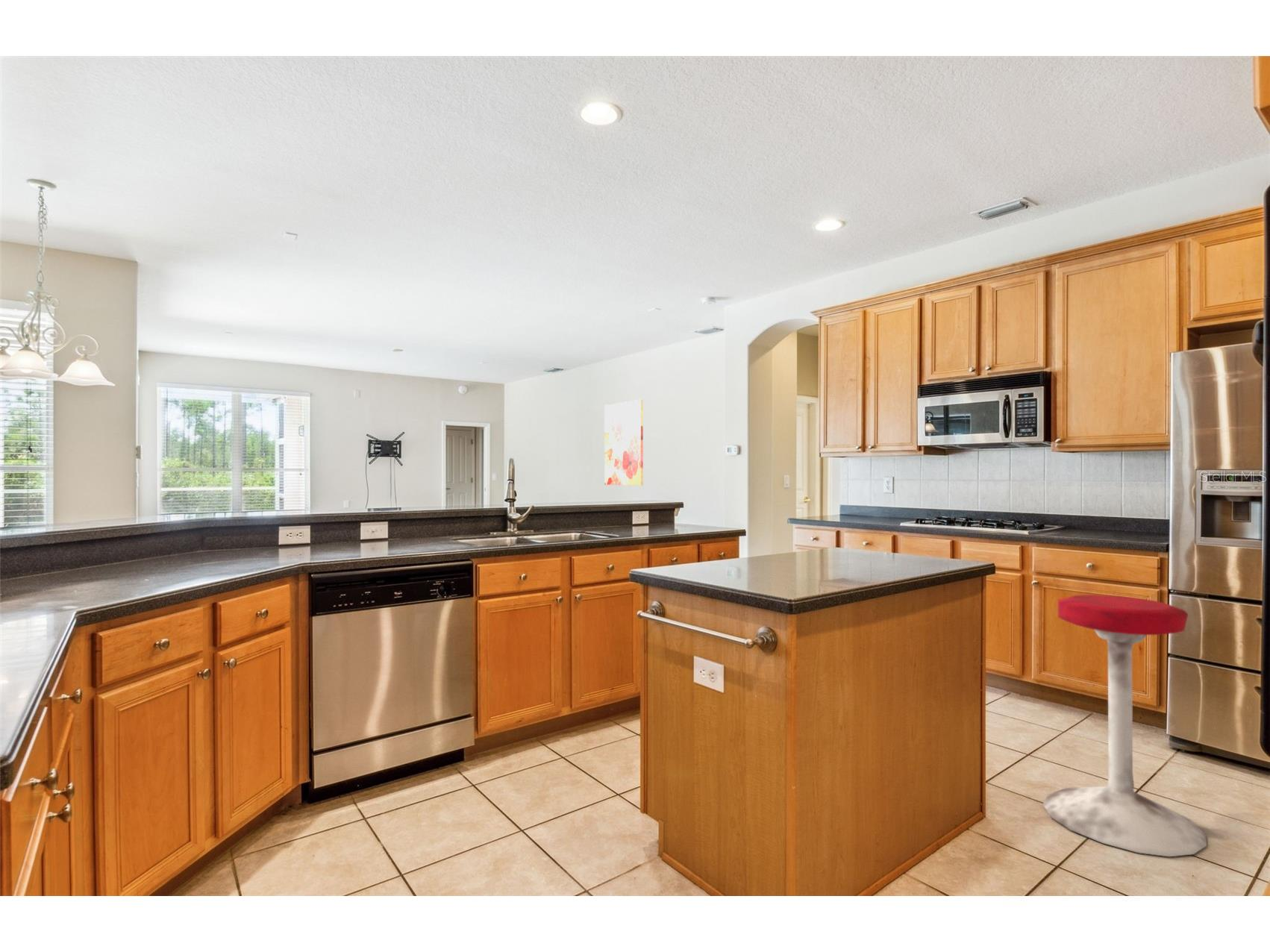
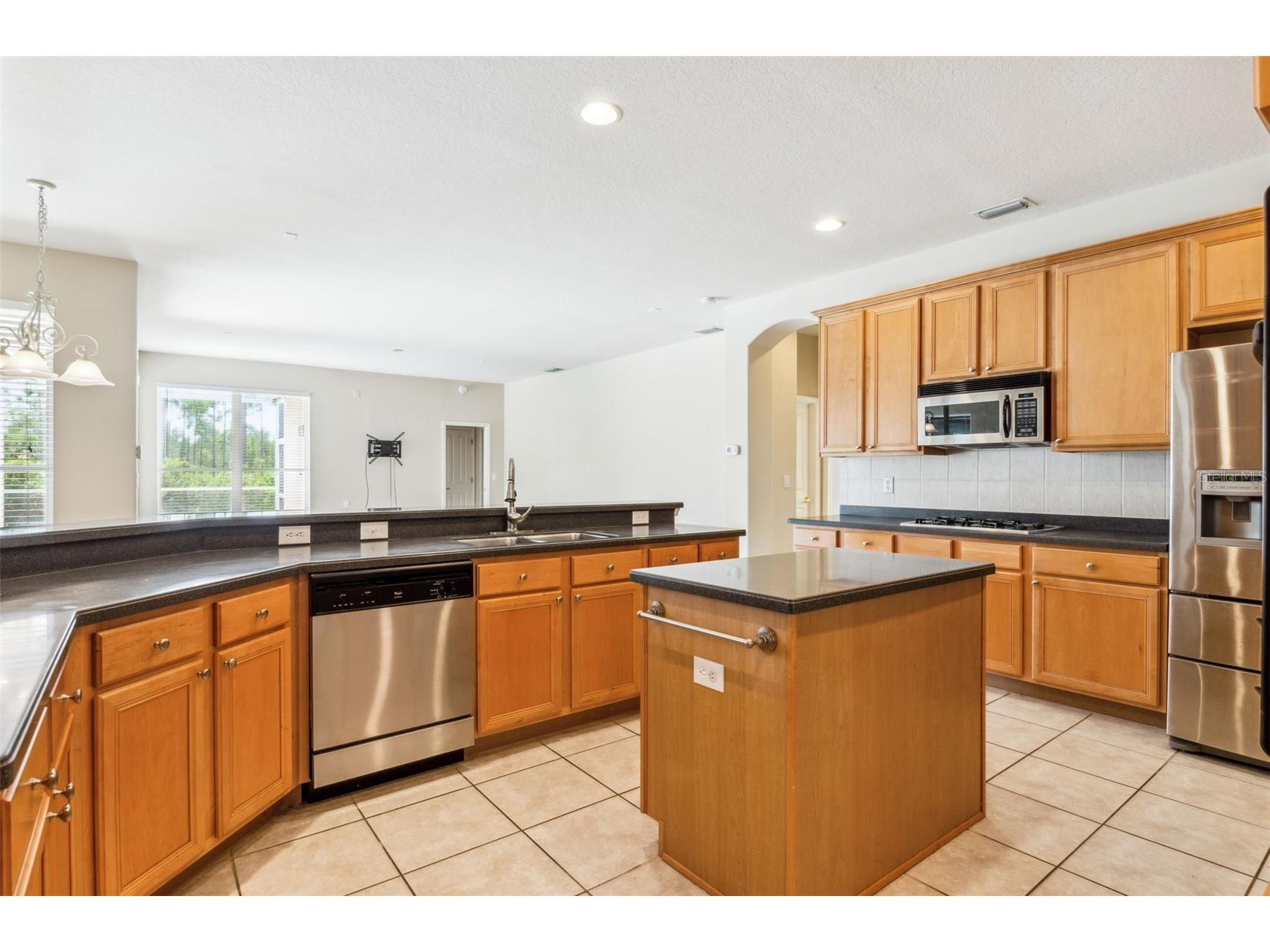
- stool (1120, 711)
- wall art (622, 443)
